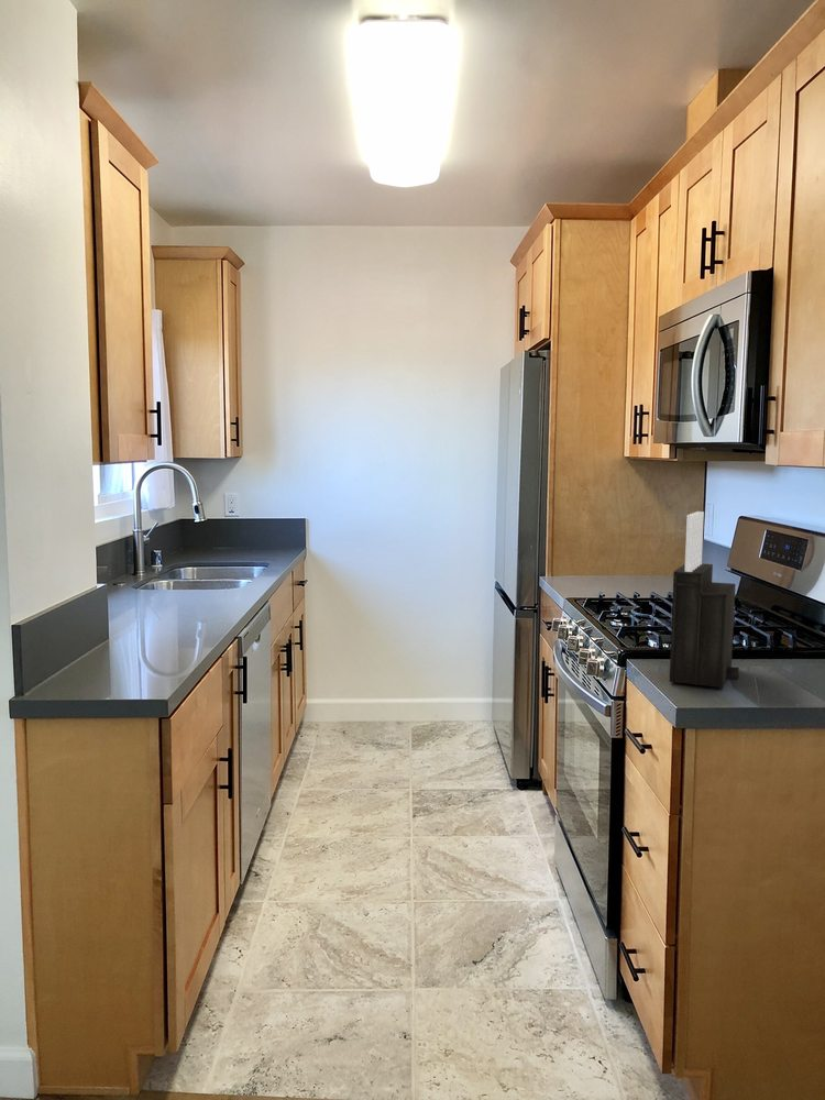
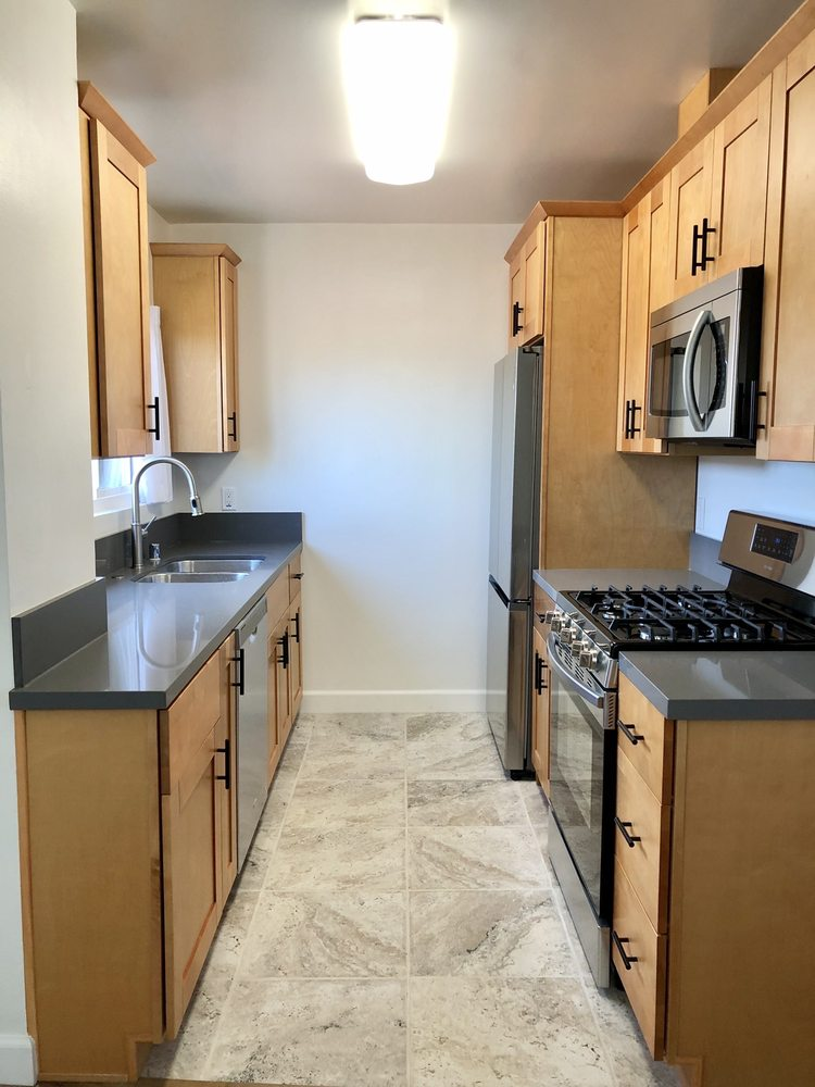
- knife block (710, 595)
